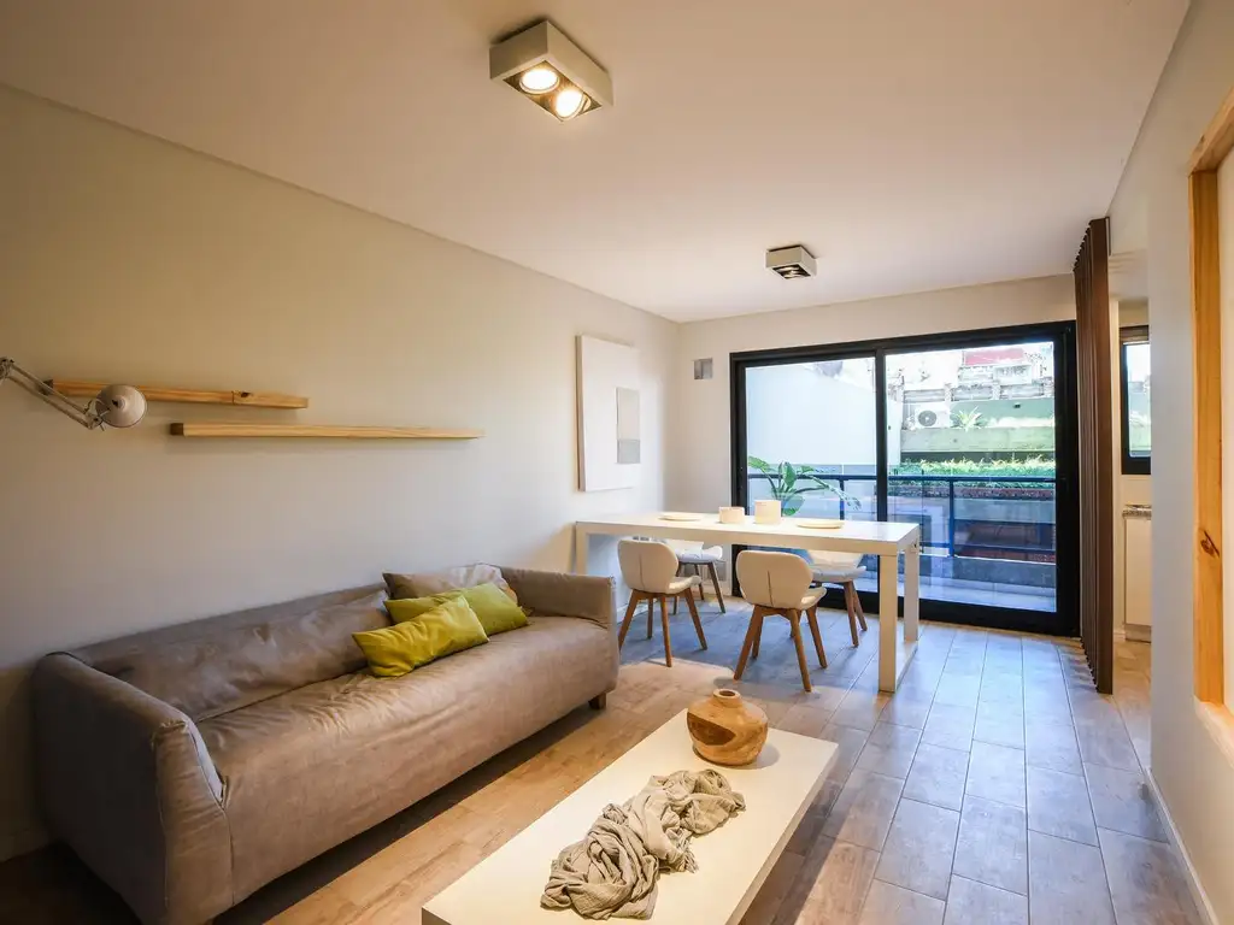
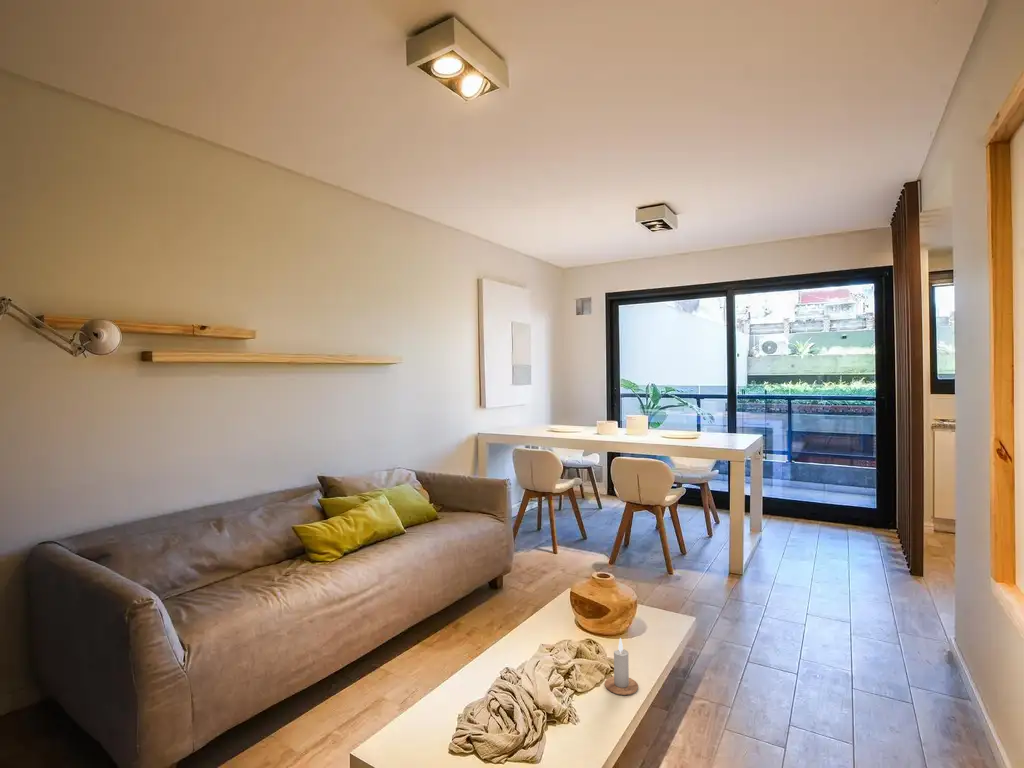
+ candle (621, 661)
